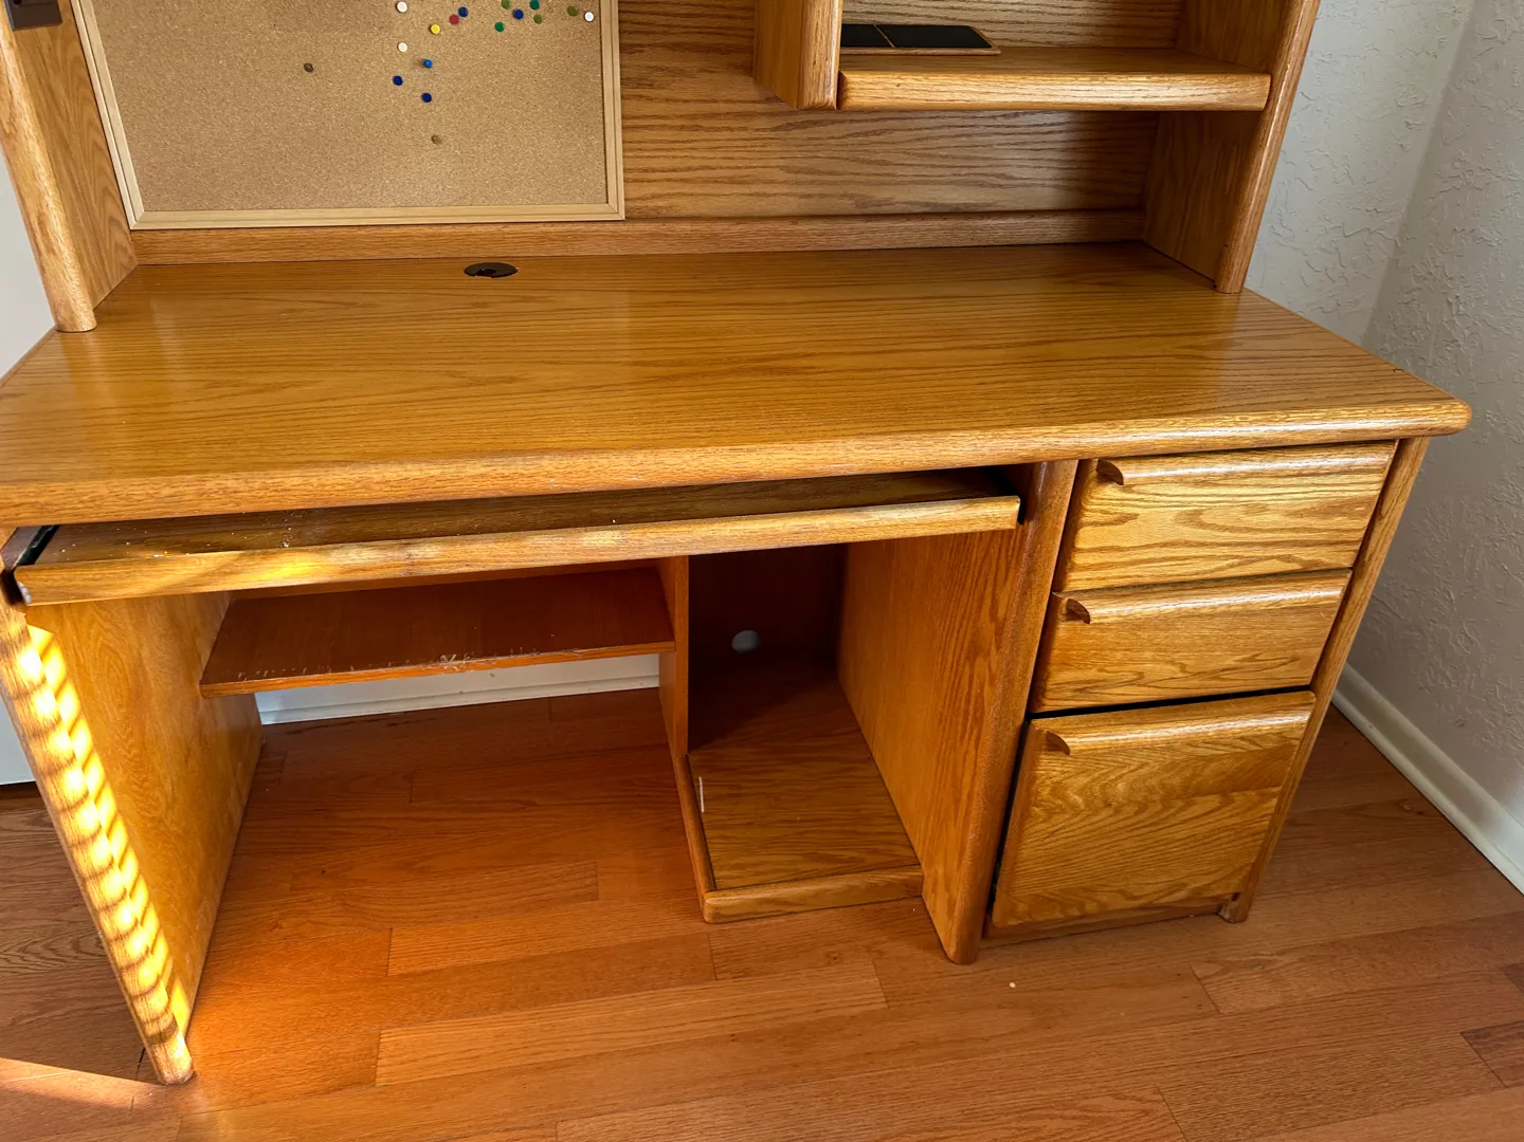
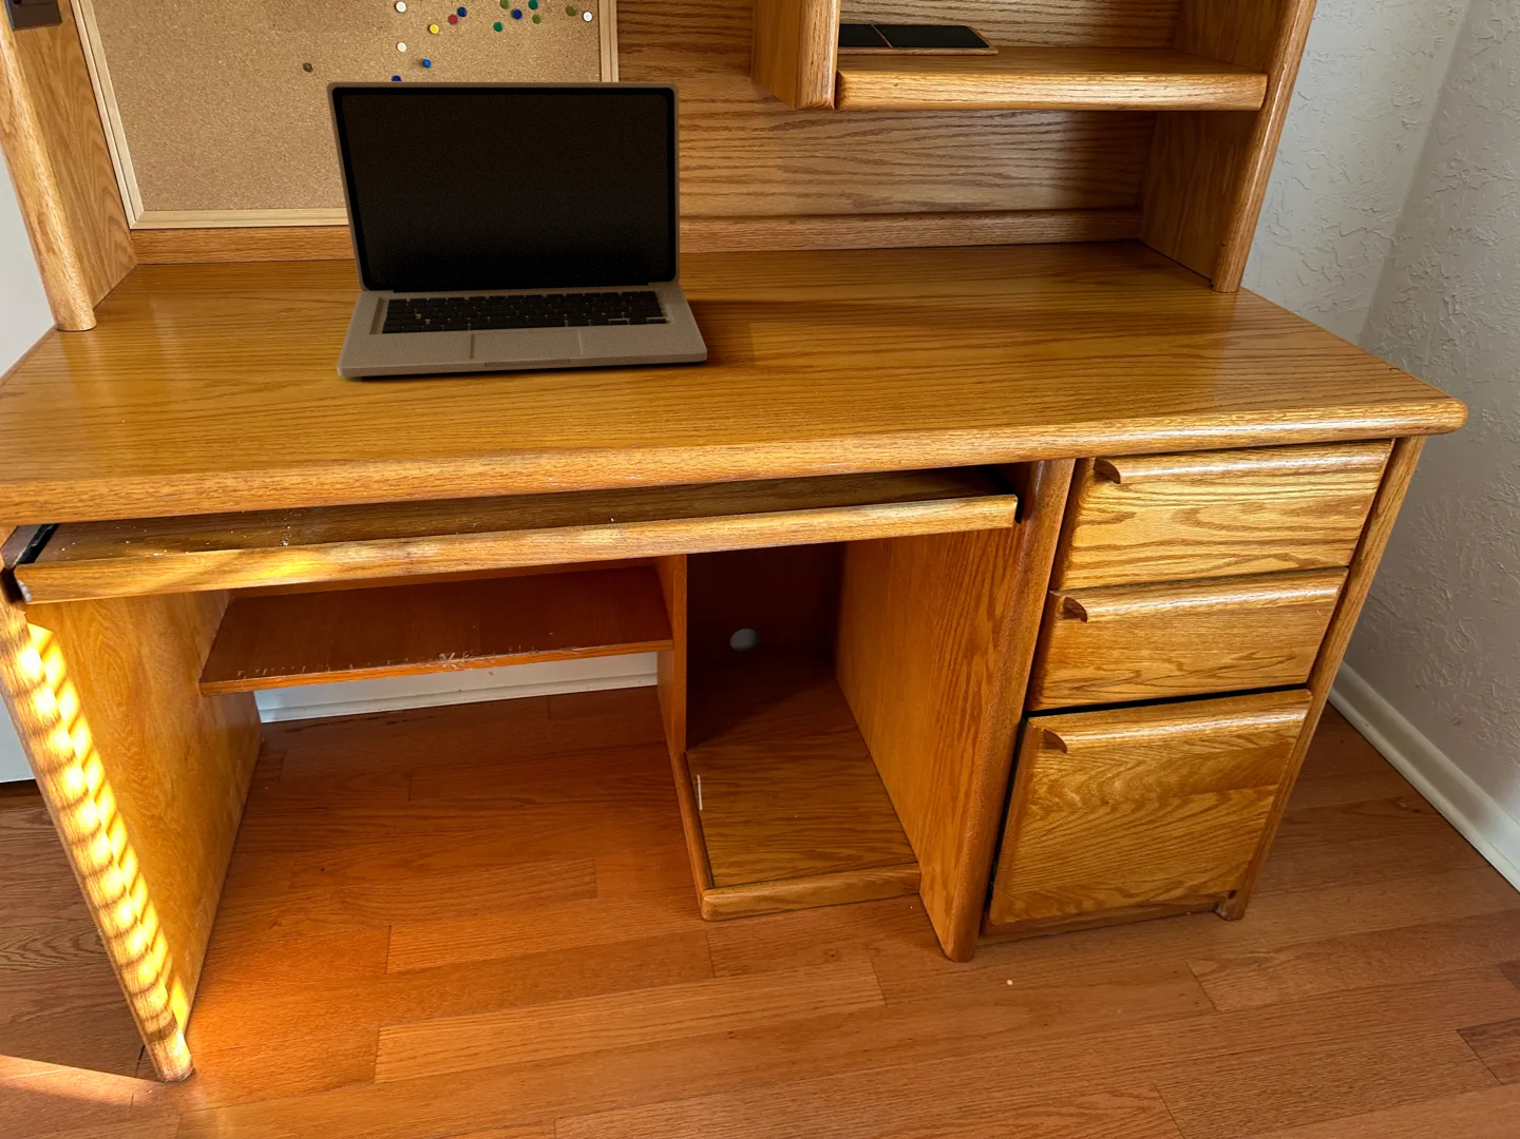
+ laptop (517, 224)
